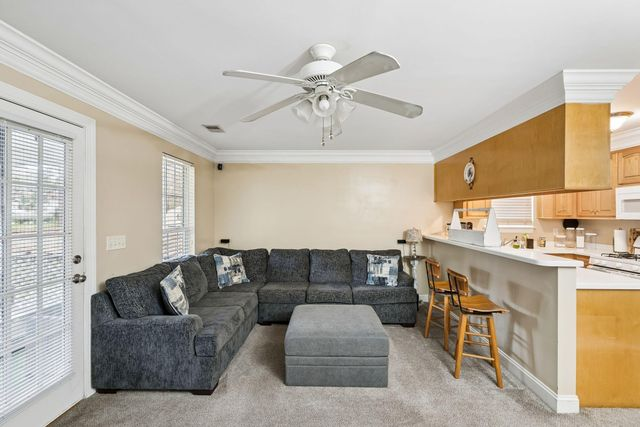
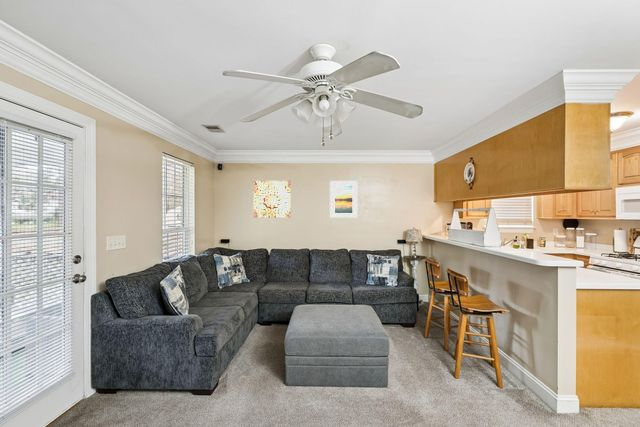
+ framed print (343, 199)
+ wall art (272, 199)
